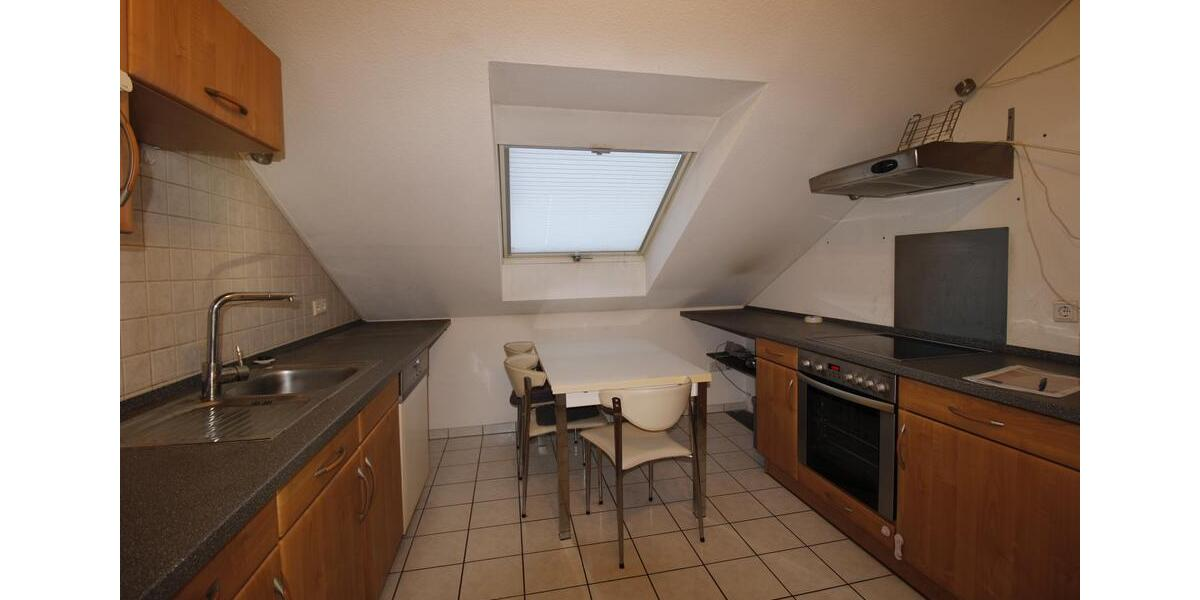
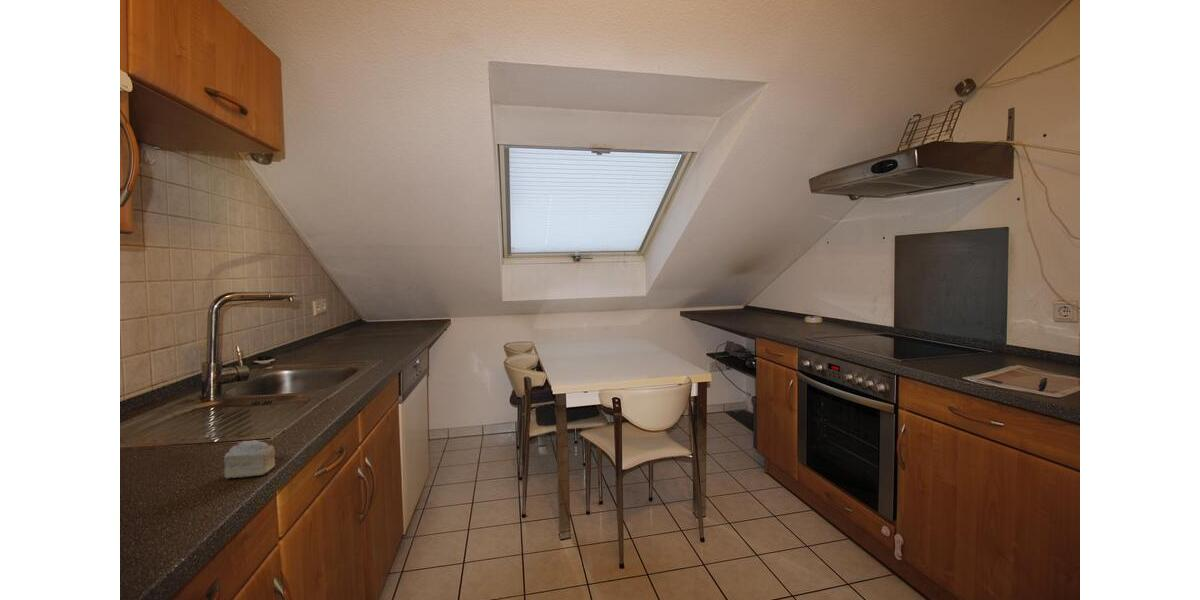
+ cake slice (250, 457)
